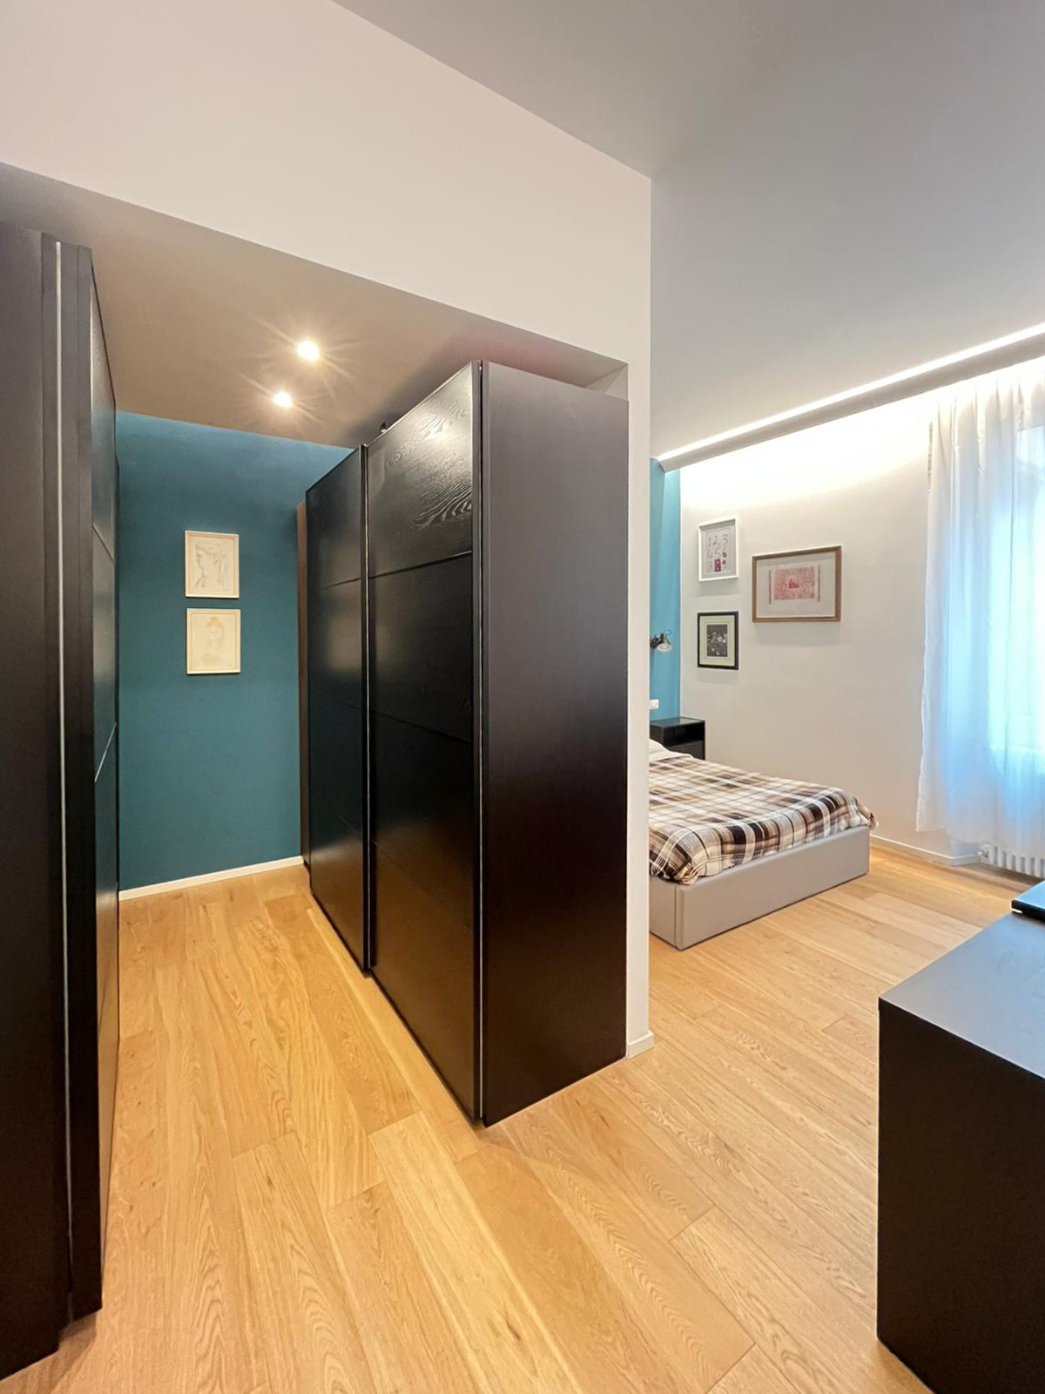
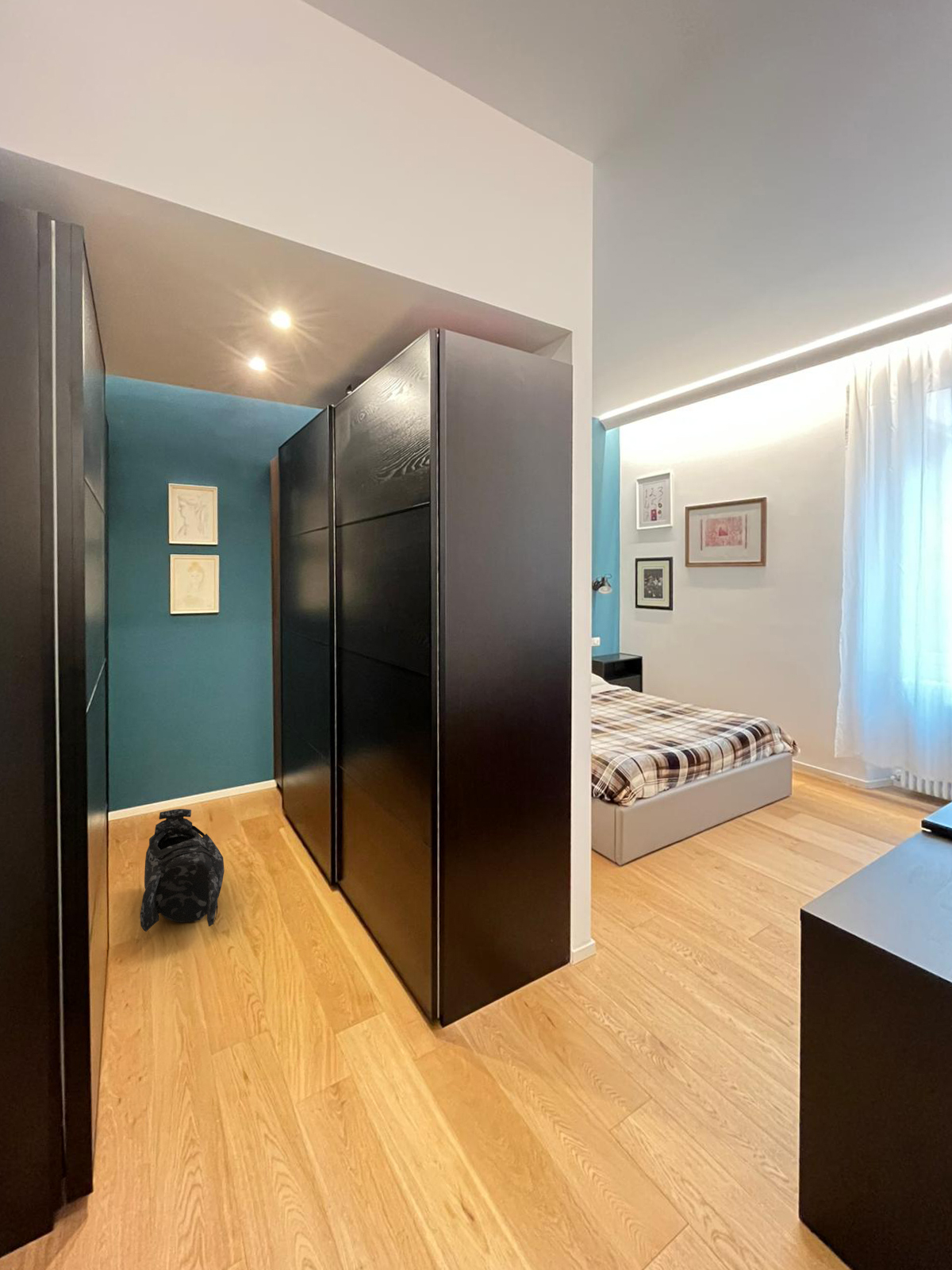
+ body armor (183, 866)
